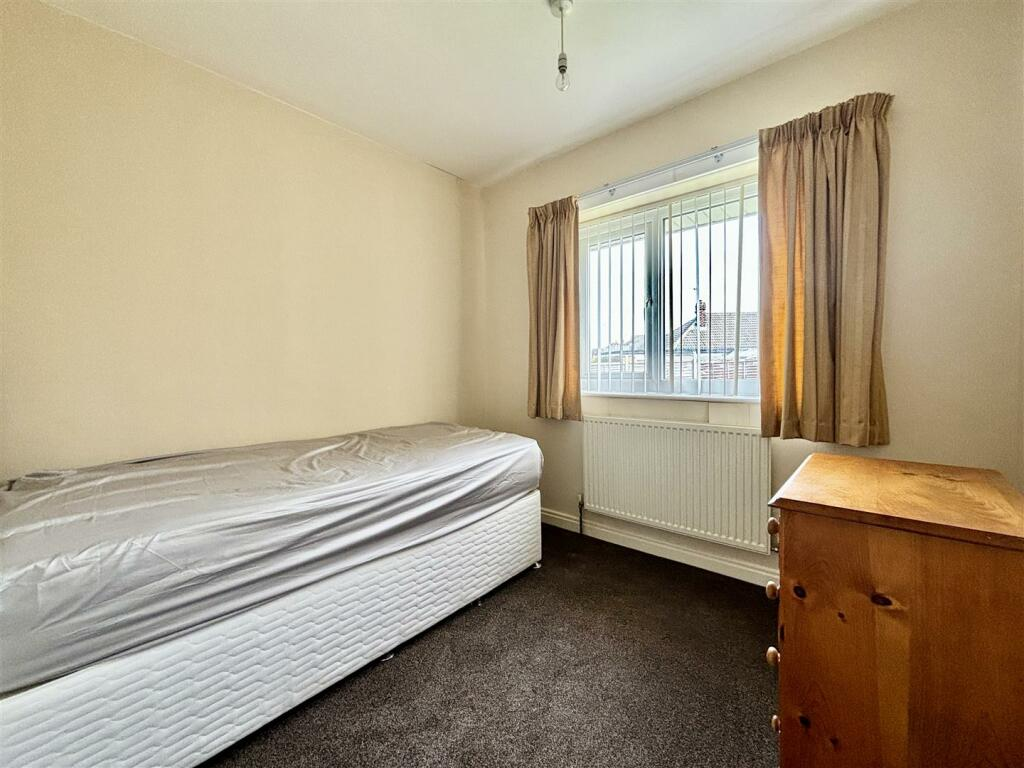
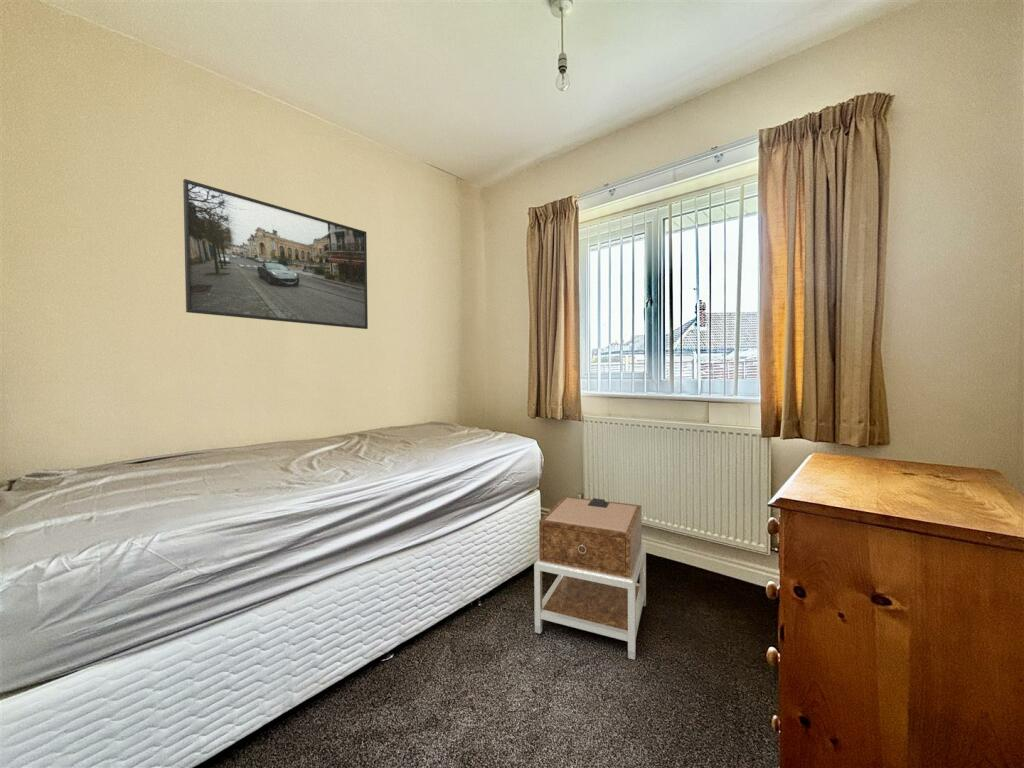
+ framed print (289, 265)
+ nightstand (593, 562)
